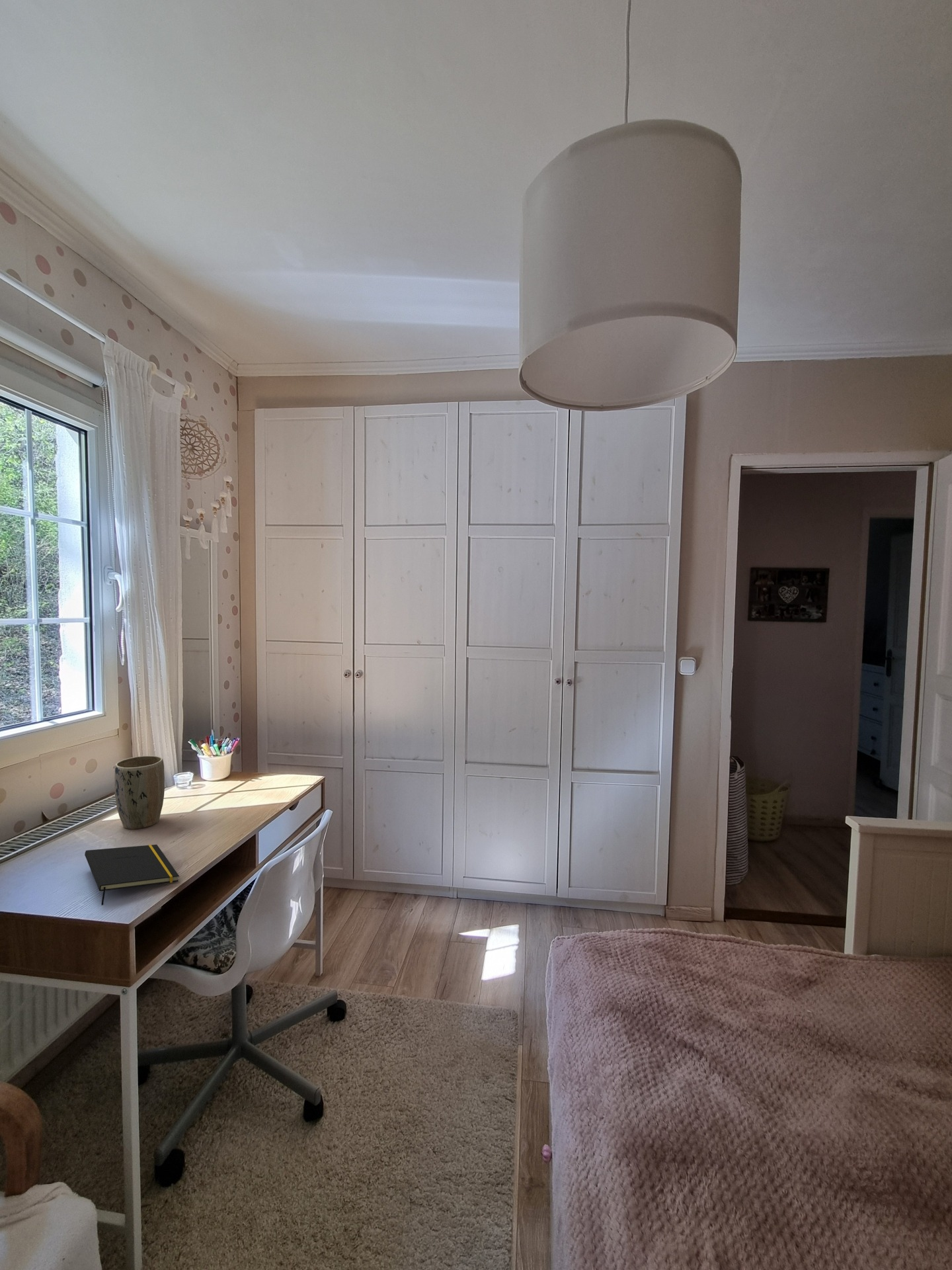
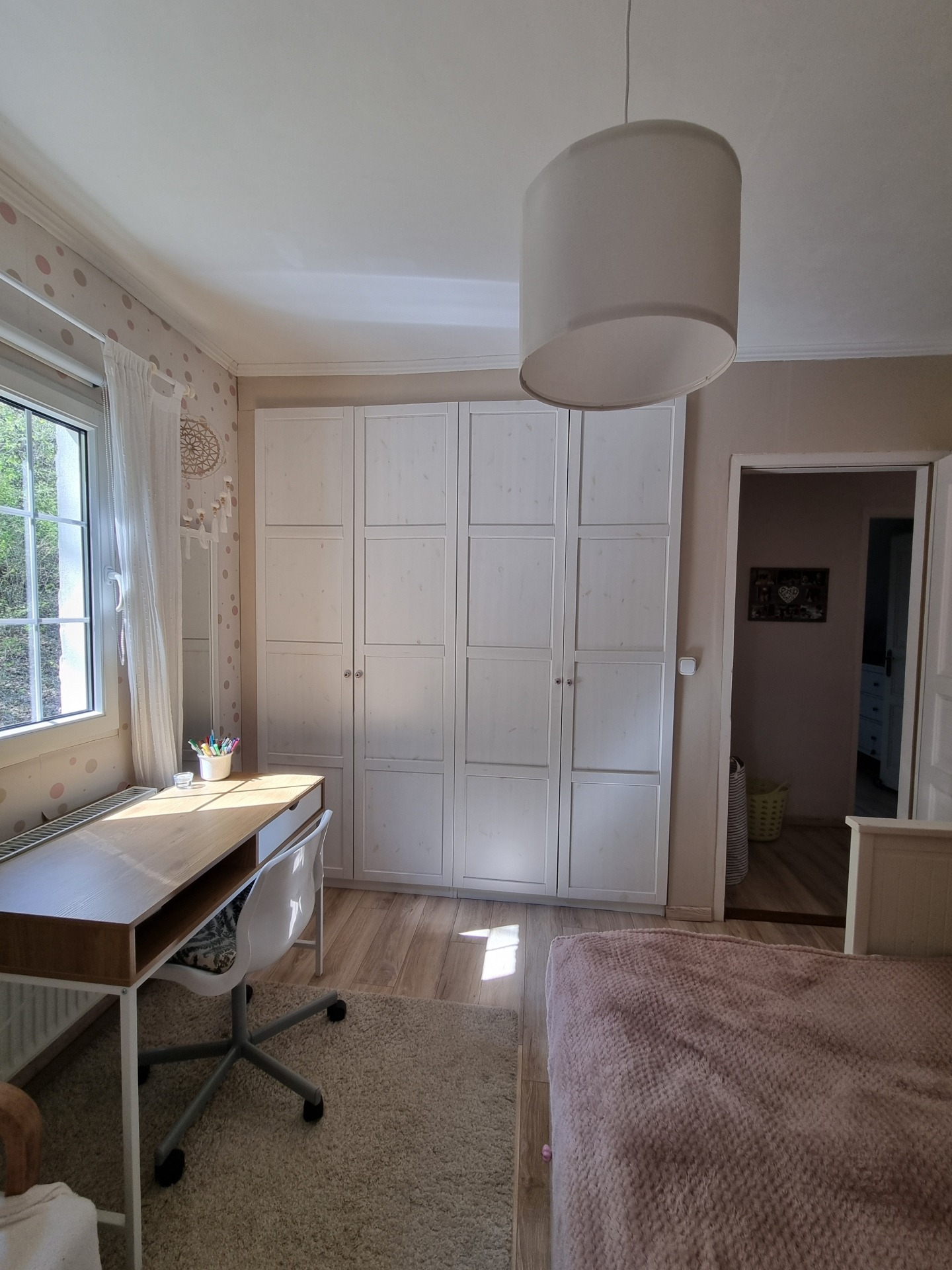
- notepad (131, 865)
- plant pot (140, 792)
